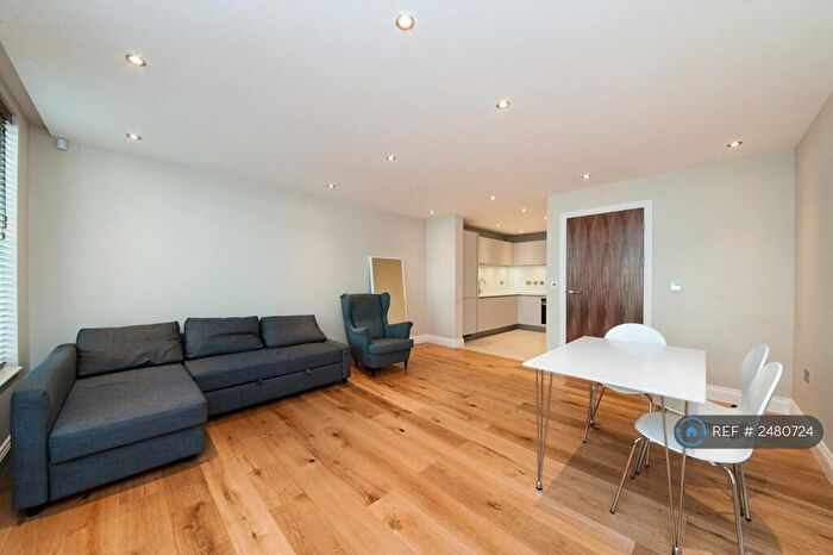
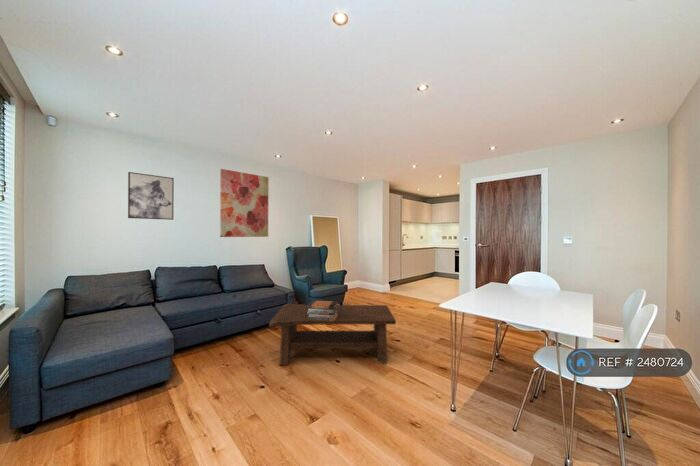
+ wall art (151, 197)
+ book stack (322, 310)
+ wall art (245, 205)
+ coffee table (334, 332)
